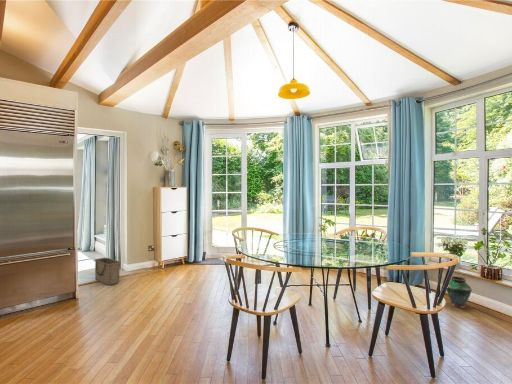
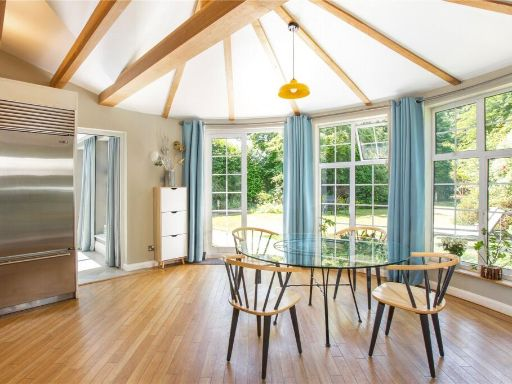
- vase (459, 291)
- basket (107, 270)
